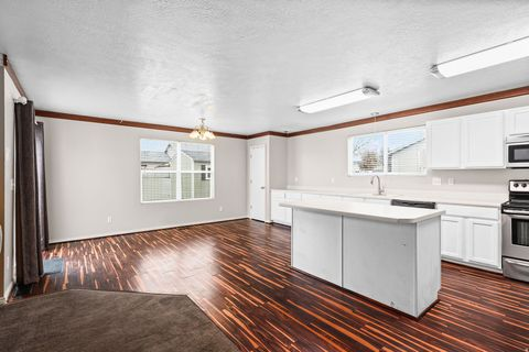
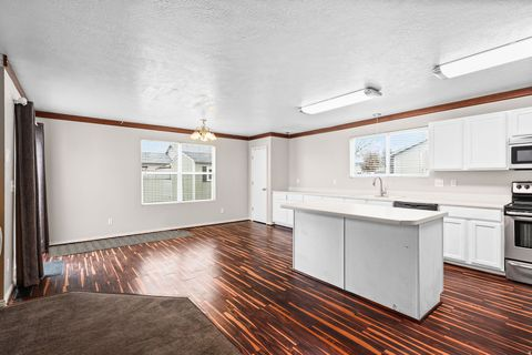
+ rug (127, 240)
